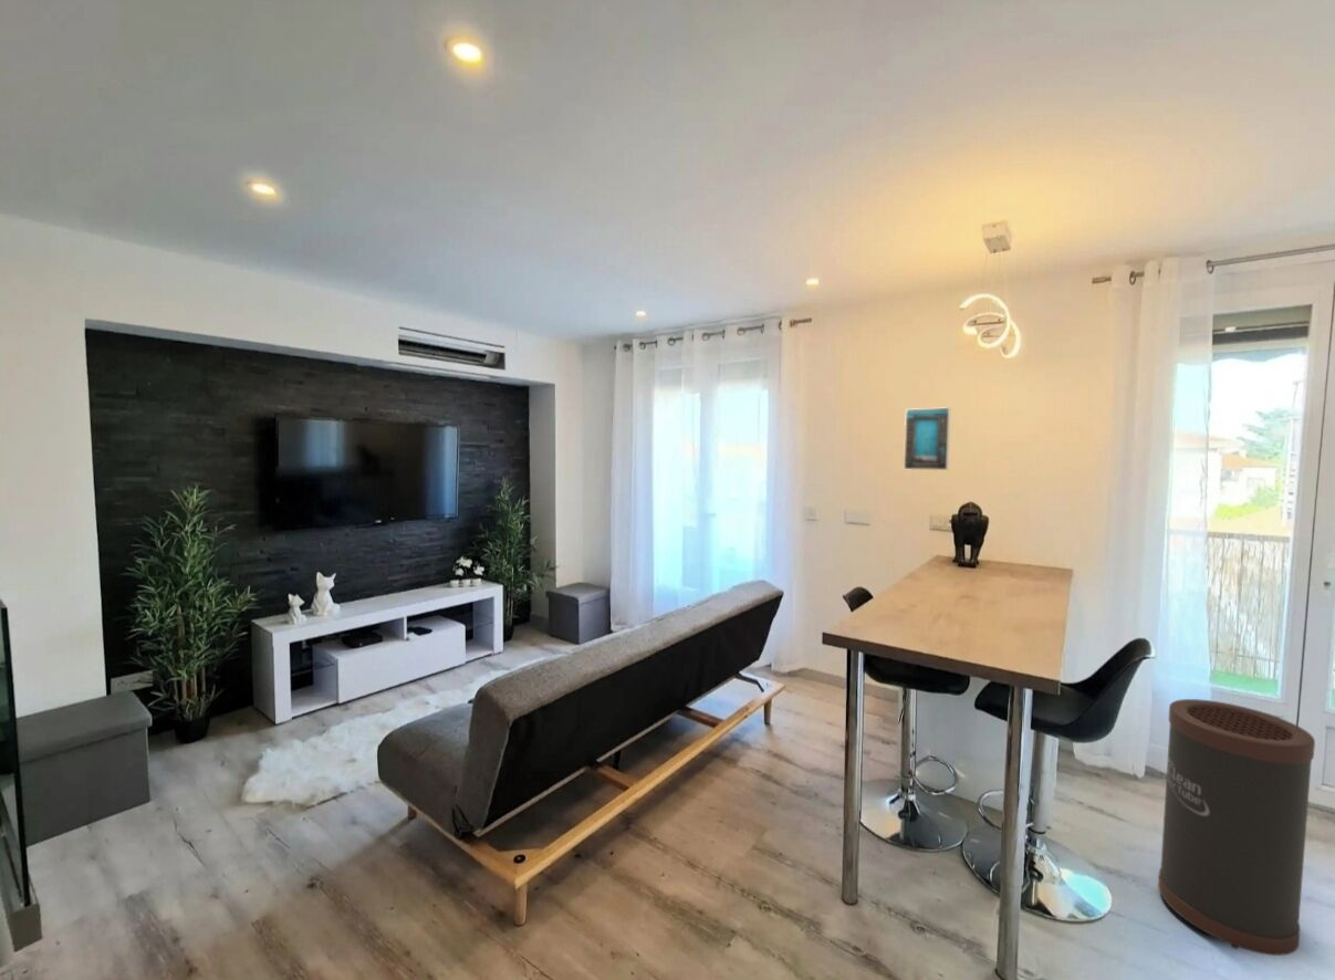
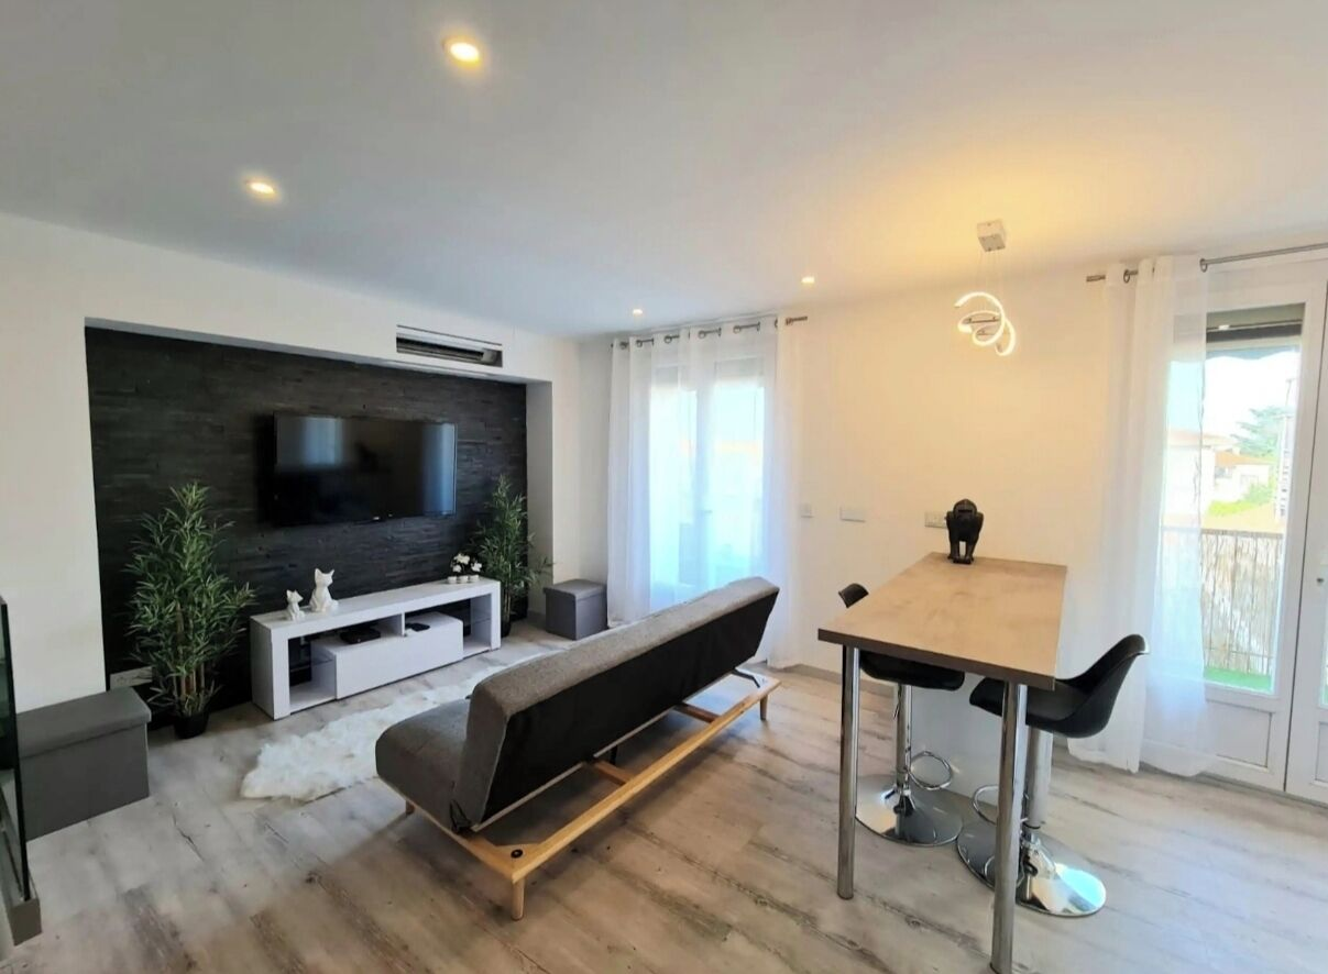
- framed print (926, 439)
- trash can (1230, 819)
